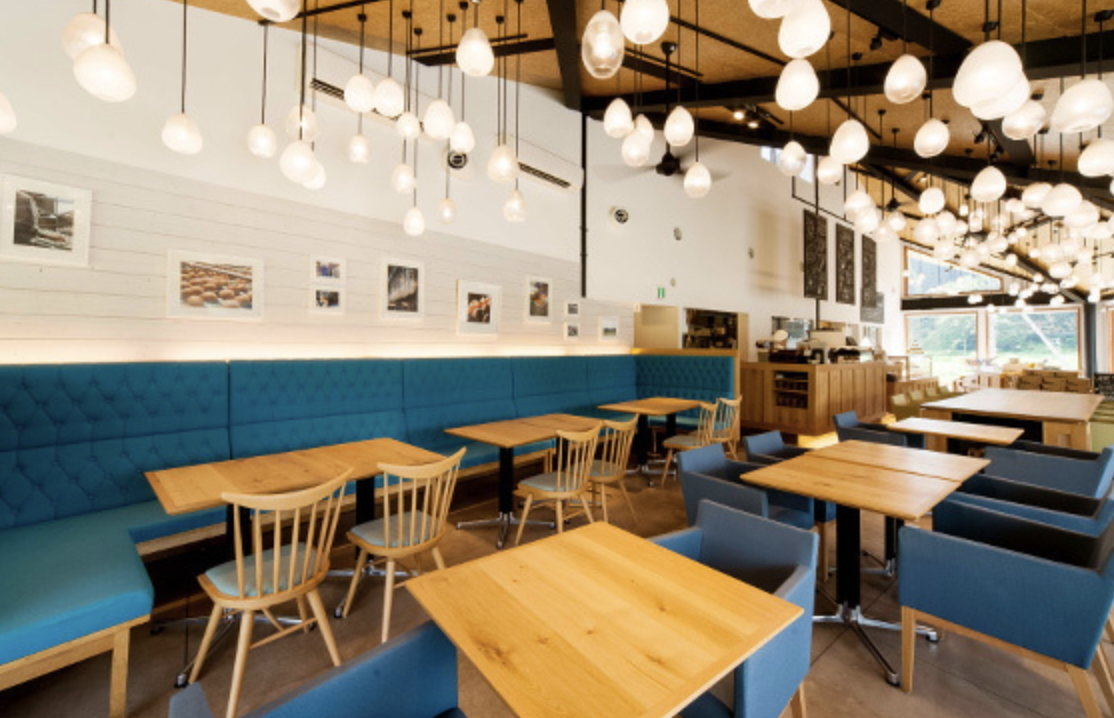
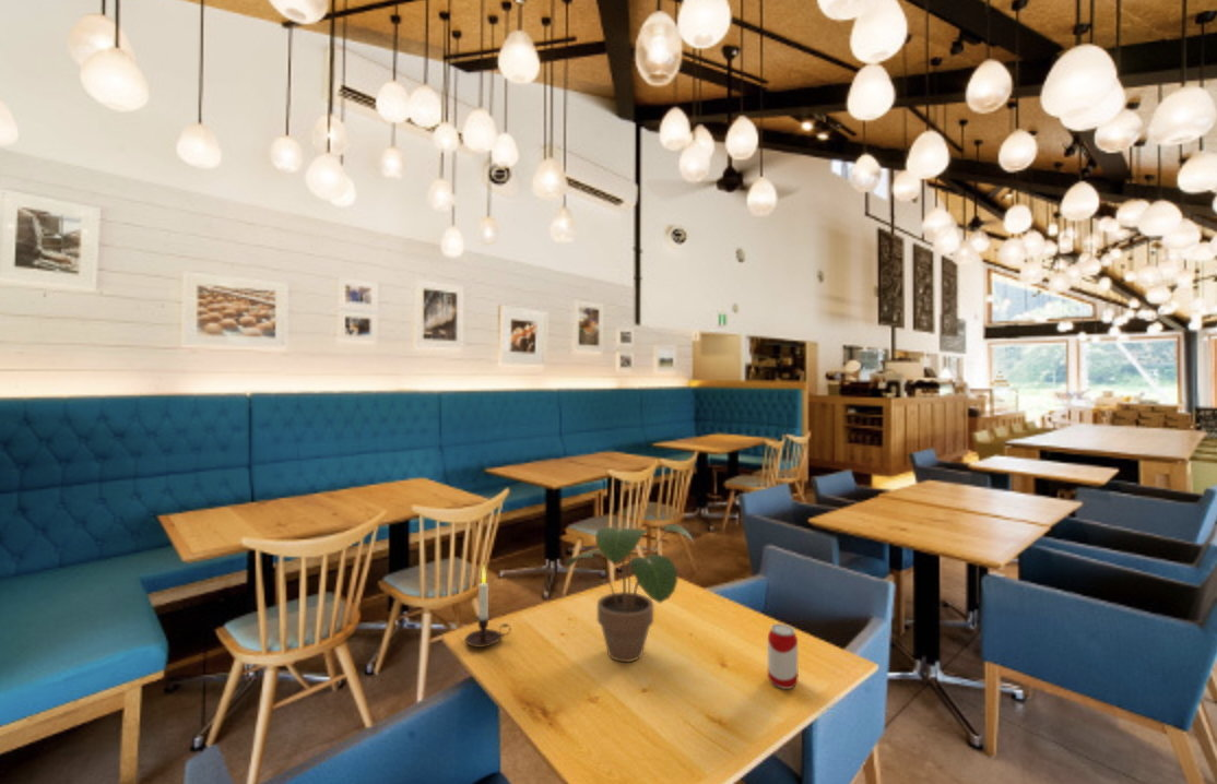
+ candle (487, 602)
+ potted plant (625, 583)
+ beverage can (782, 655)
